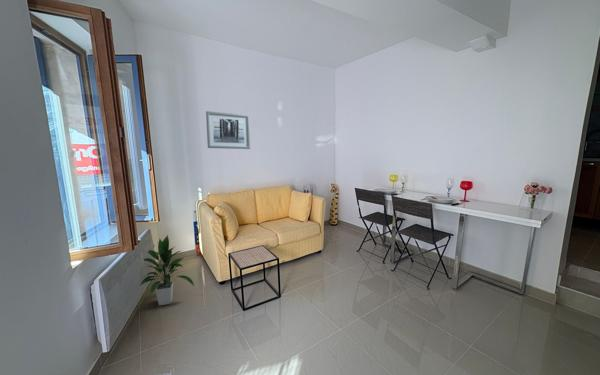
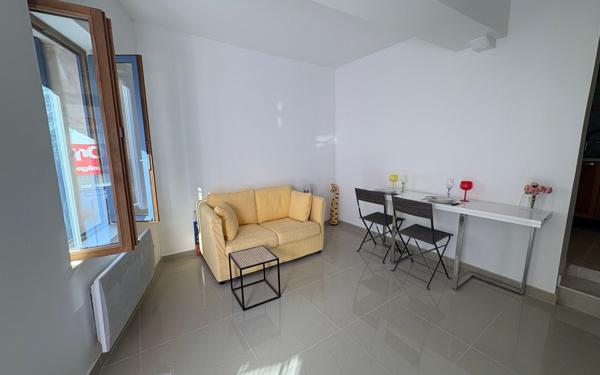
- wall art (229, 131)
- indoor plant (165, 271)
